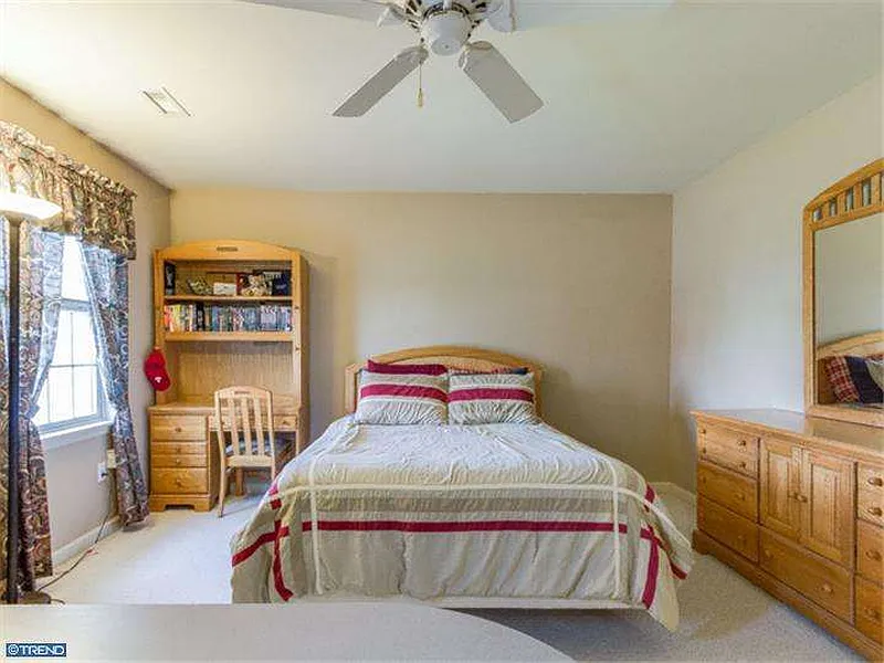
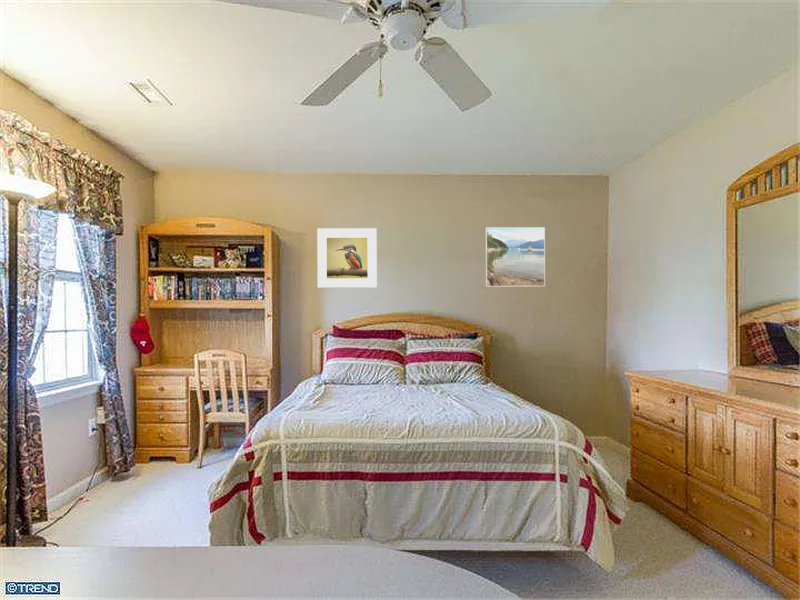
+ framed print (515, 257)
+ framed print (347, 258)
